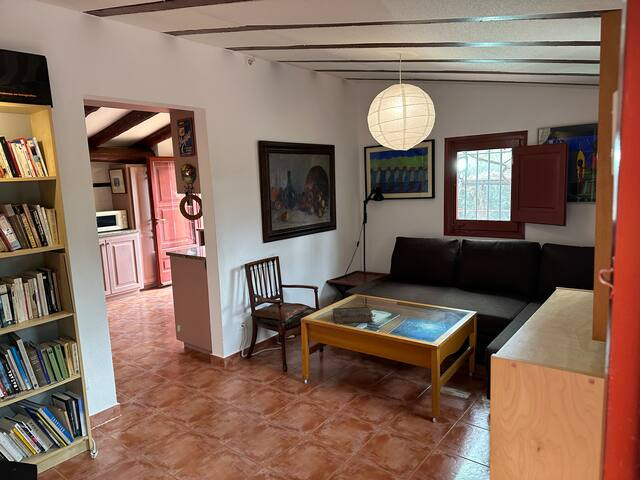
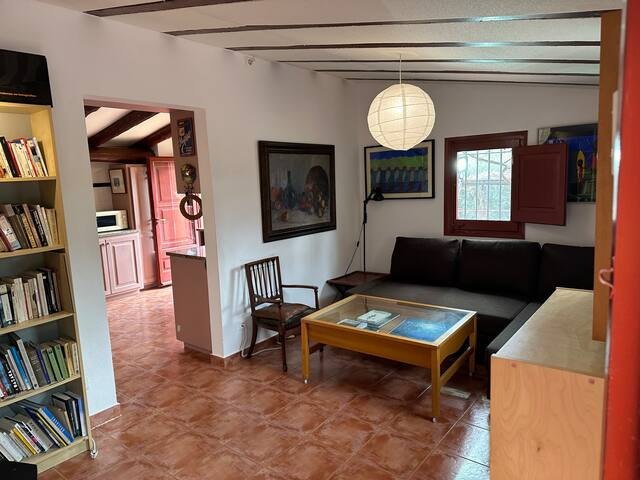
- book (352, 314)
